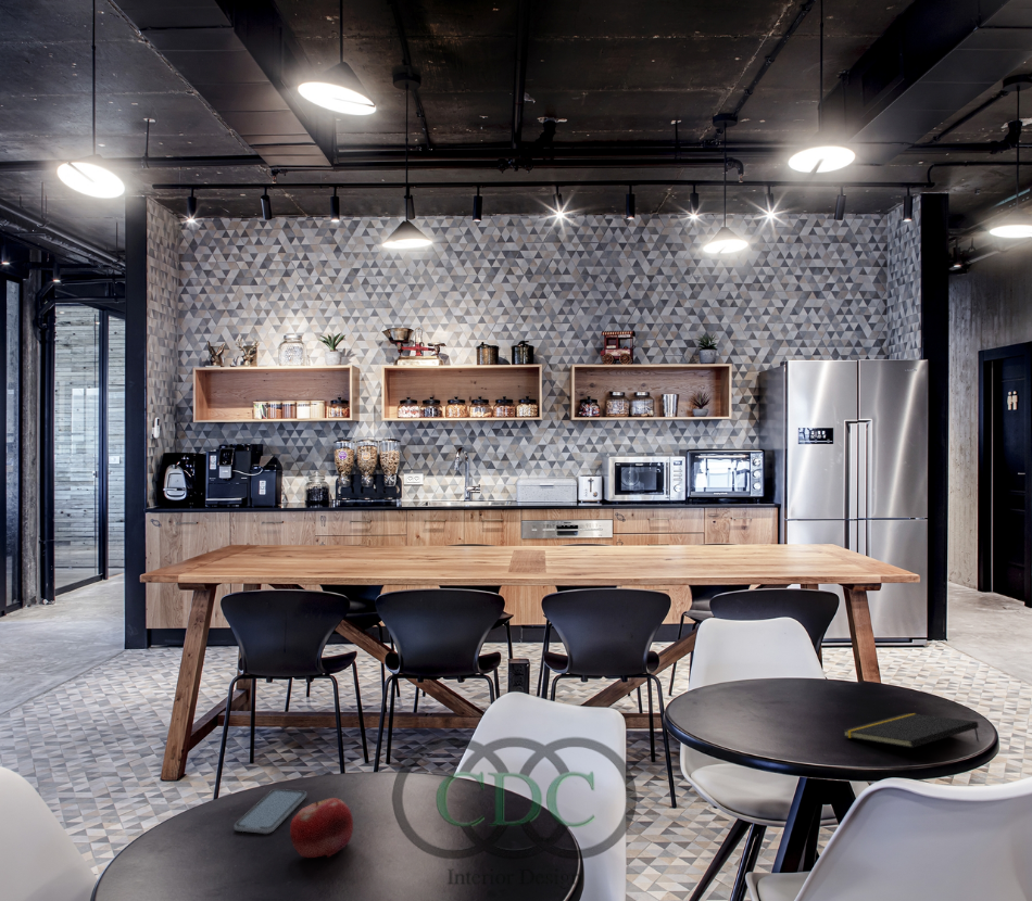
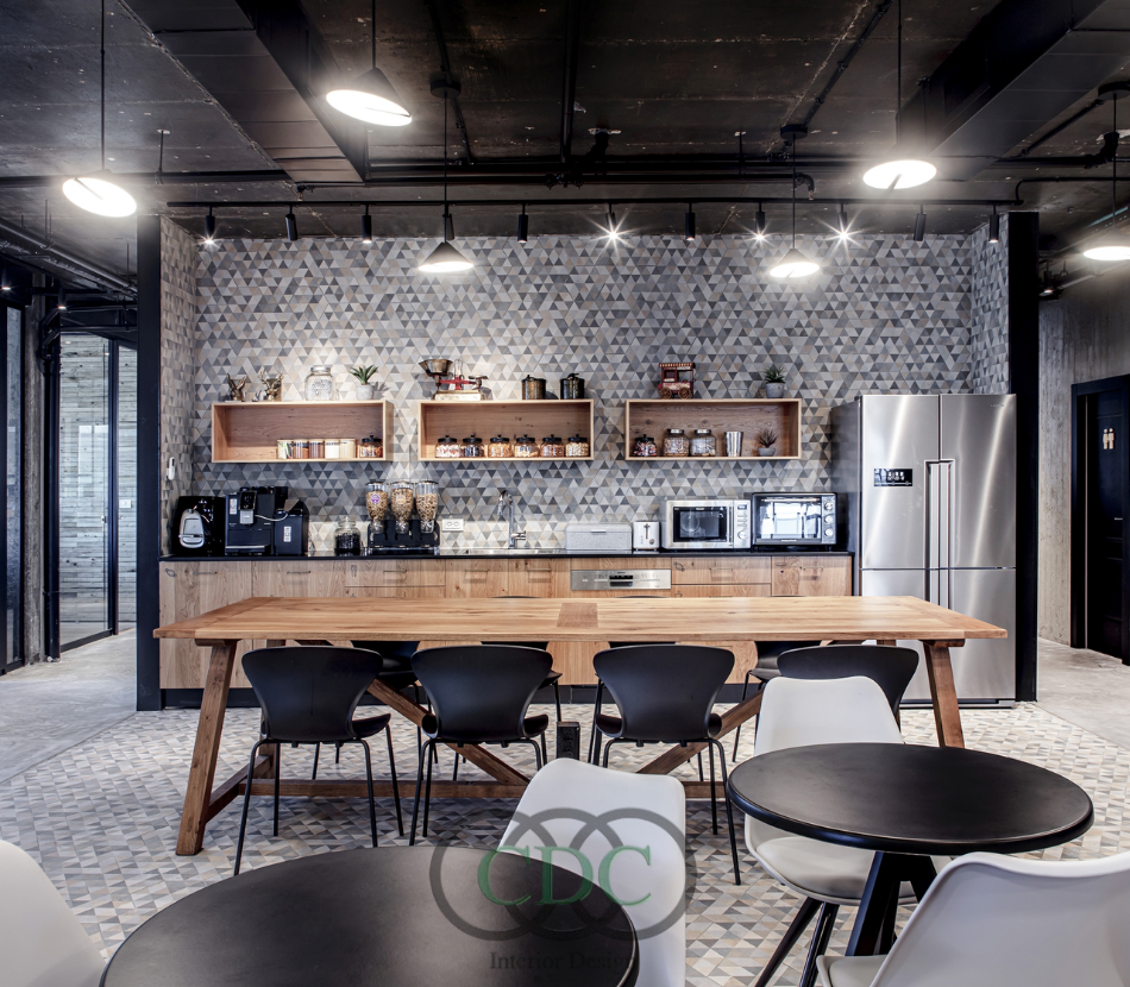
- smartphone (272, 810)
- notepad (909, 728)
- fruit (322, 825)
